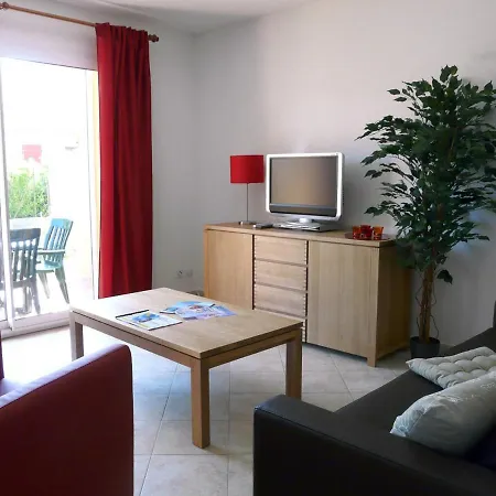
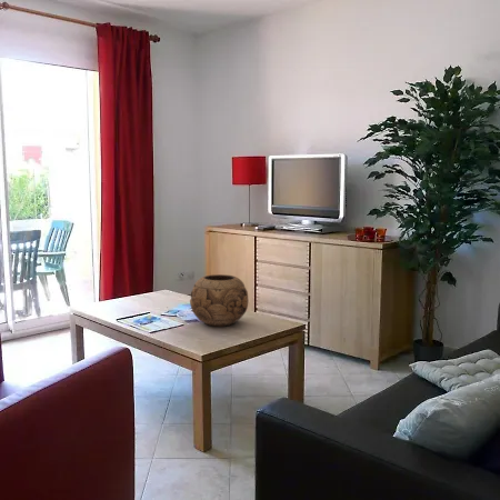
+ decorative bowl (219, 299)
